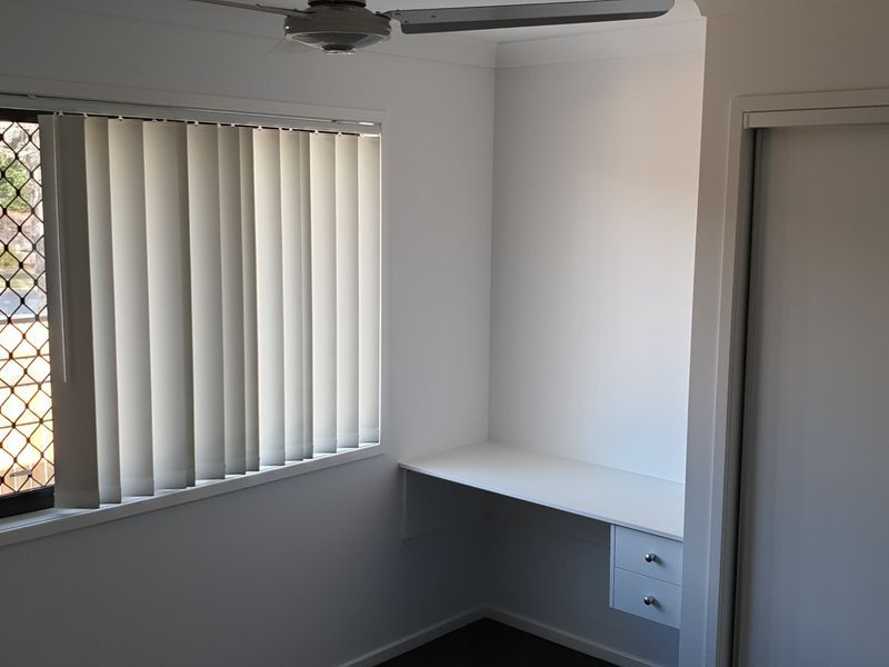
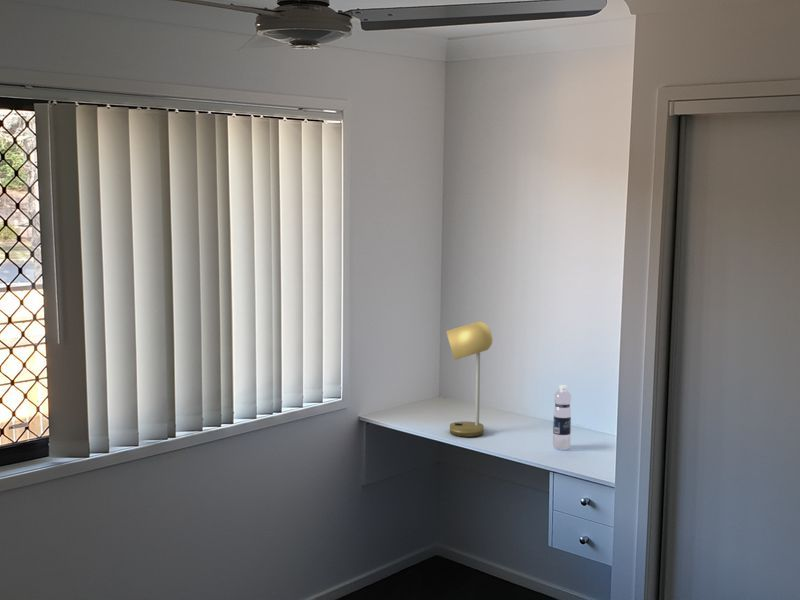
+ water bottle (562, 416)
+ desk lamp (476, 377)
